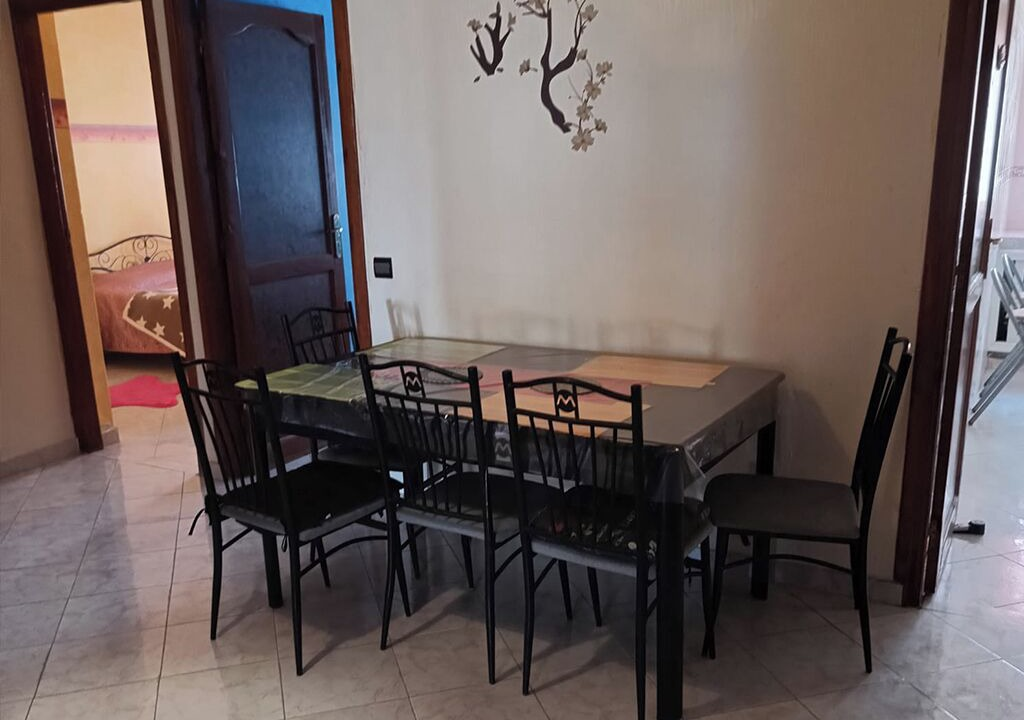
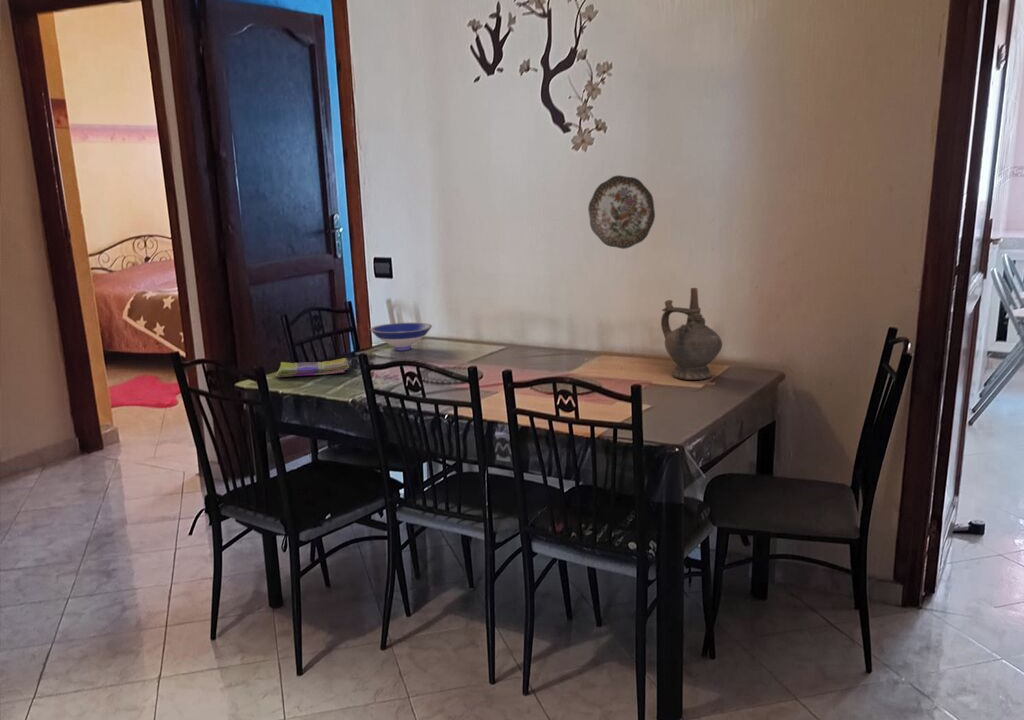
+ ceremonial vessel (690, 332)
+ bowl (401, 338)
+ decorative plate (622, 212)
+ dish towel (314, 366)
